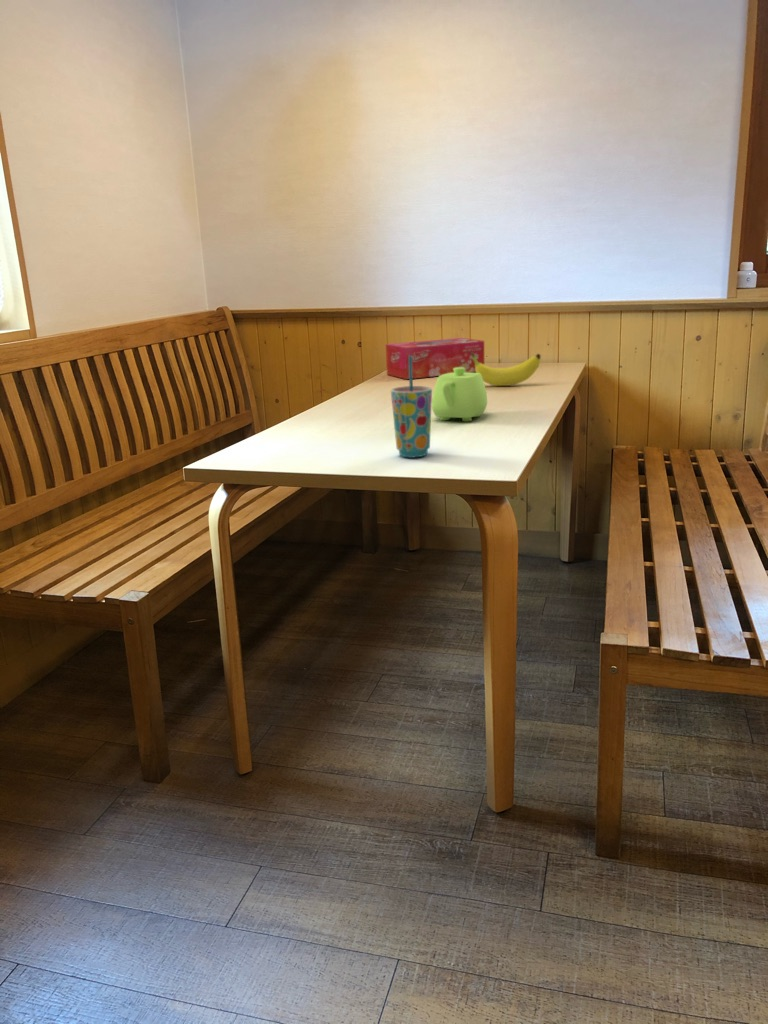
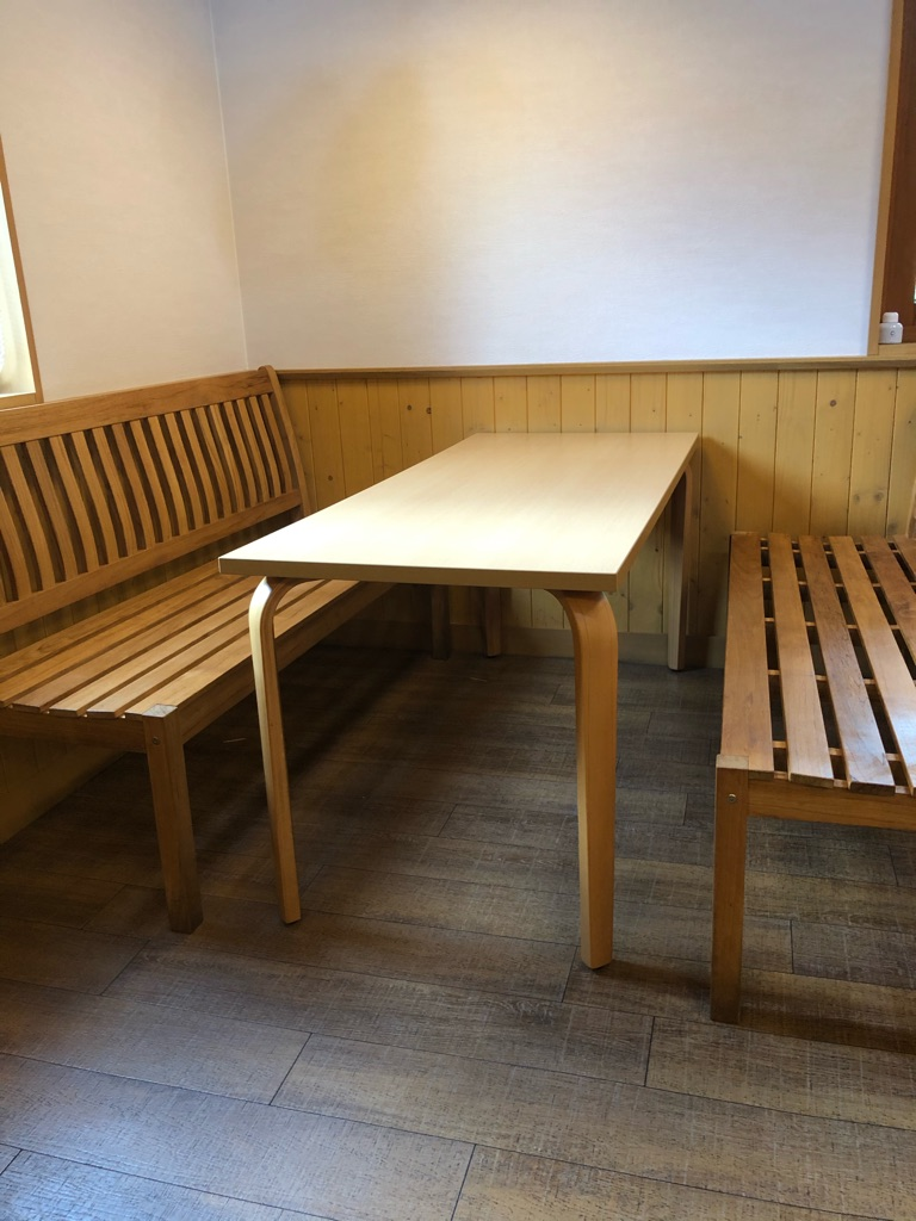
- fruit (505, 368)
- tissue box (435, 357)
- teapot (460, 392)
- cup (411, 406)
